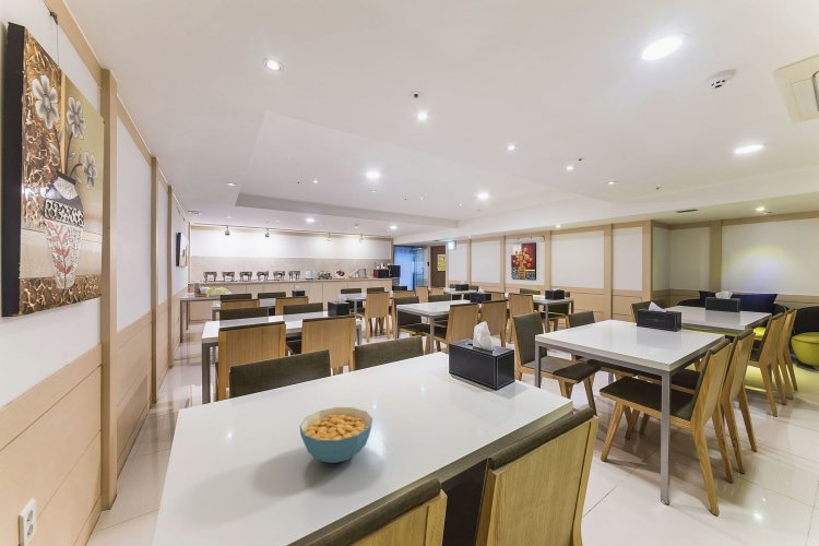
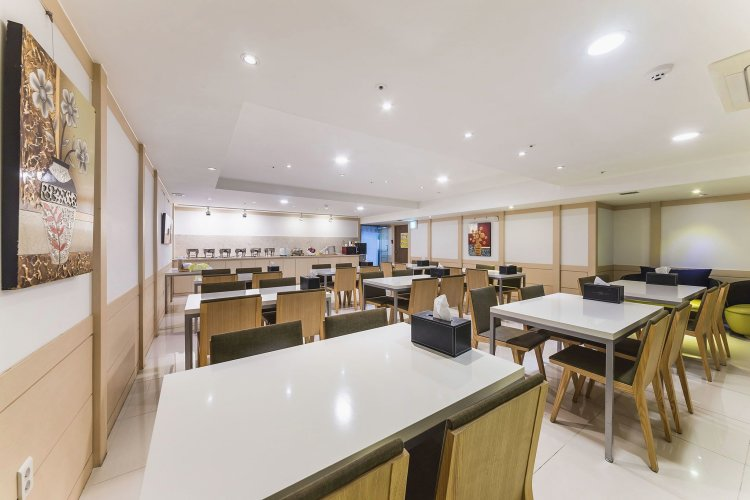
- cereal bowl (336, 439)
